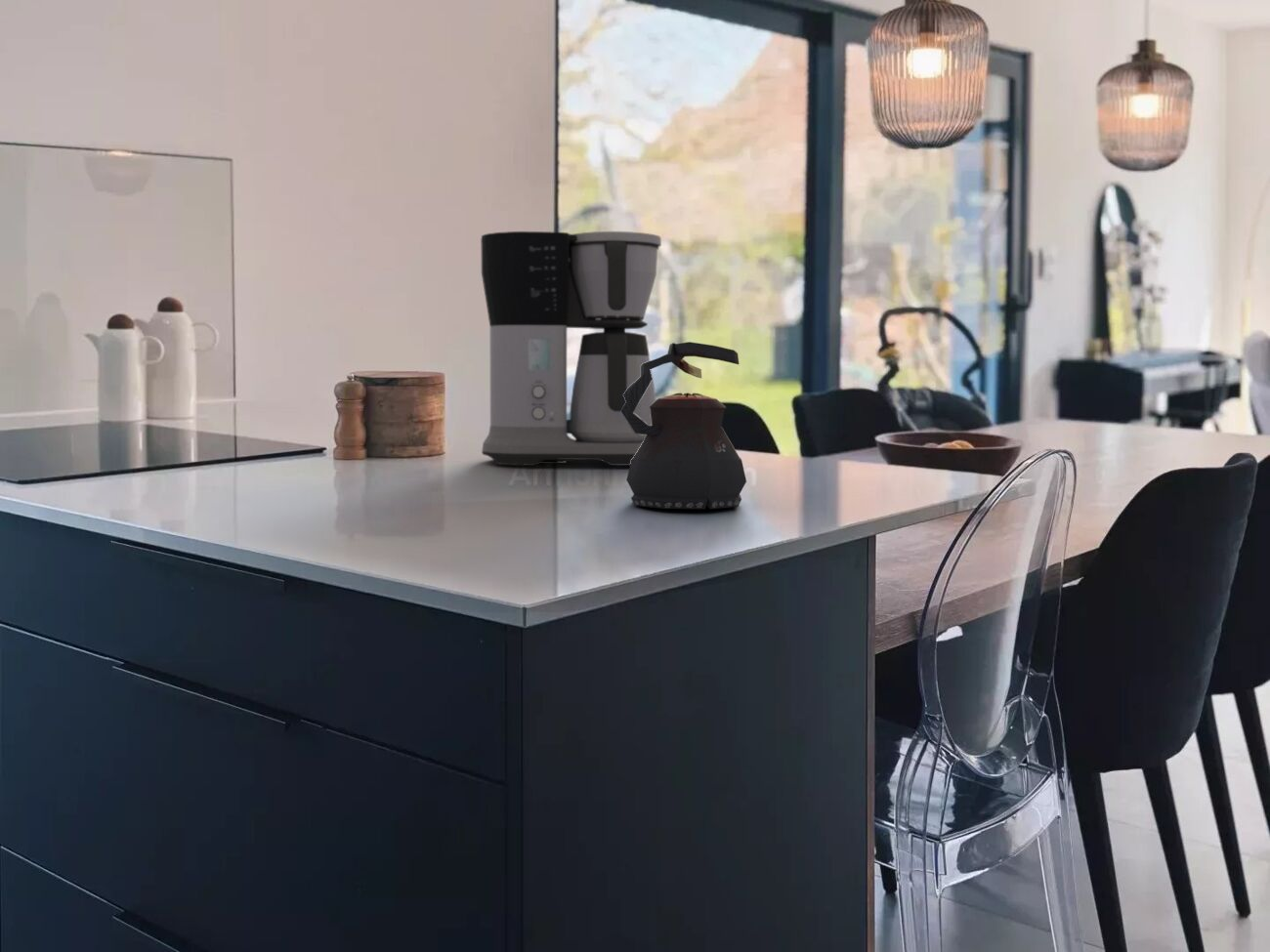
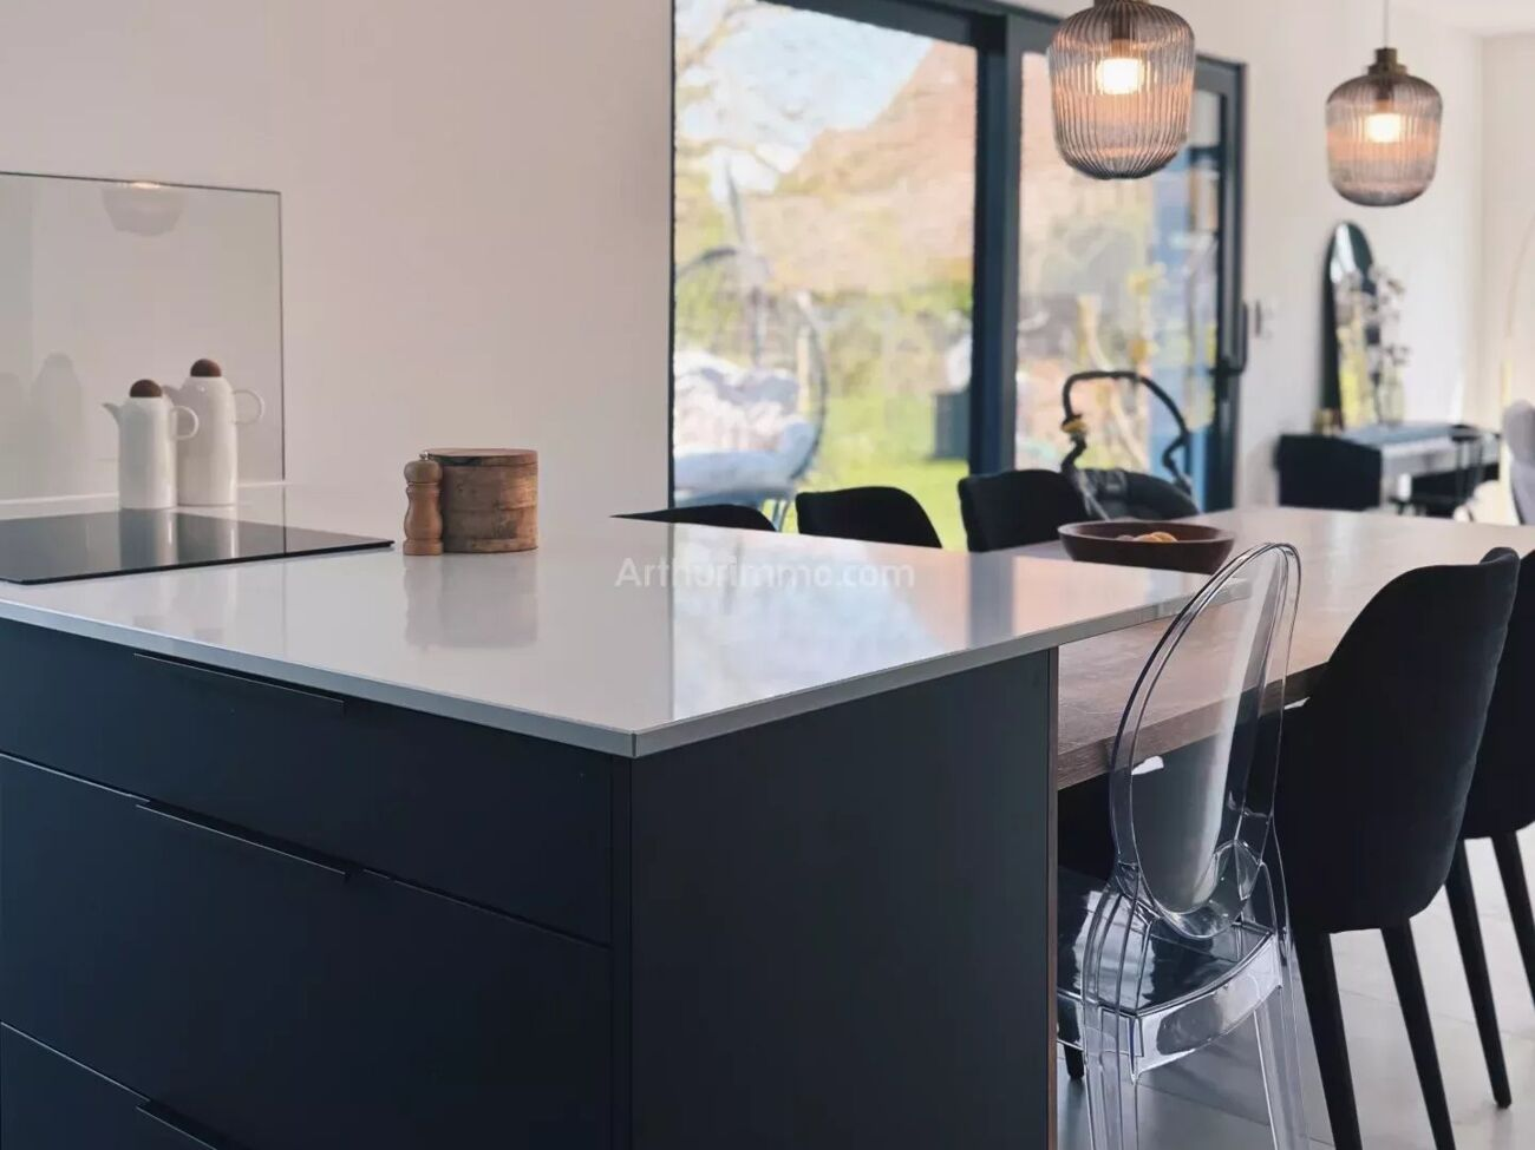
- coffee maker (566, 347)
- teapot (683, 423)
